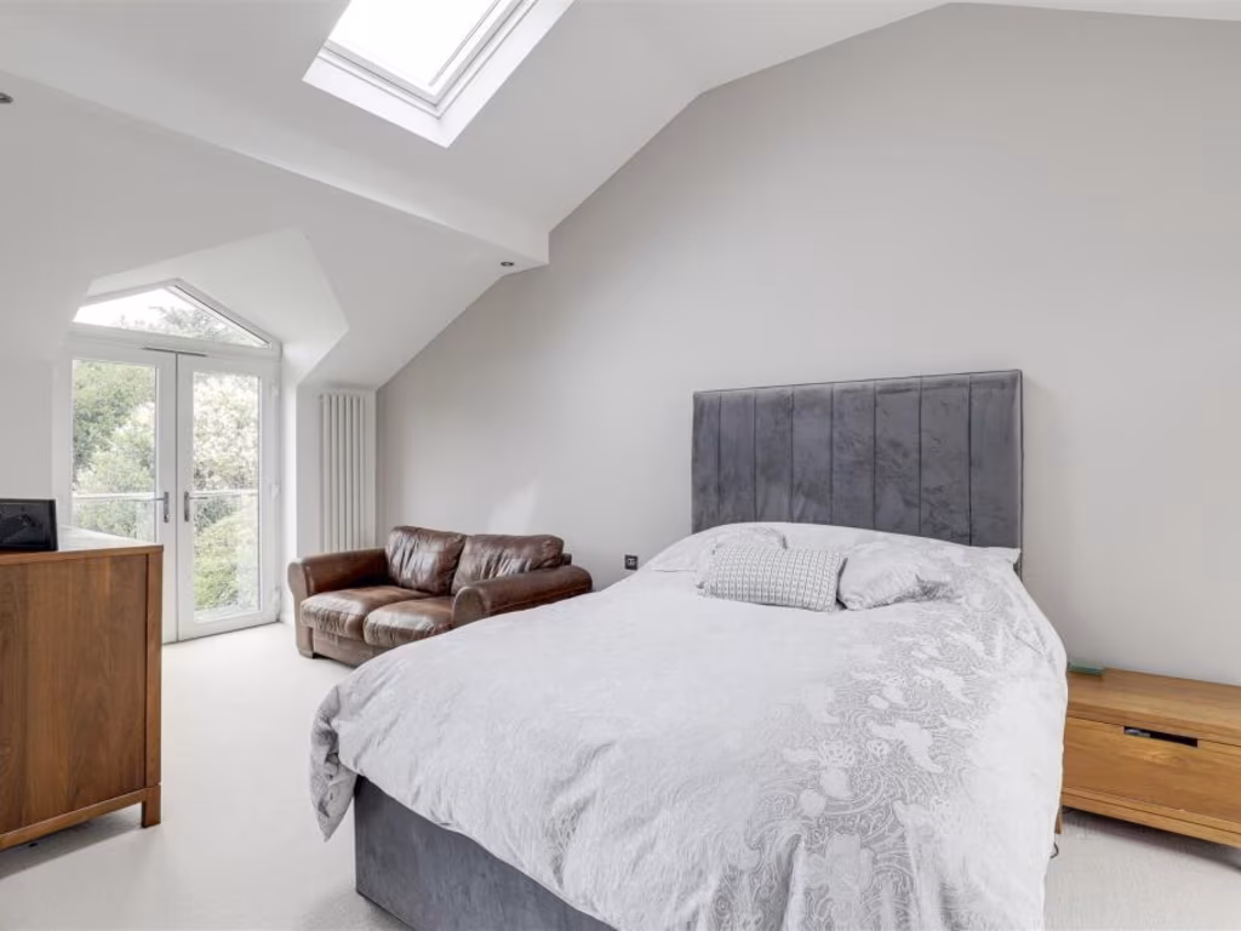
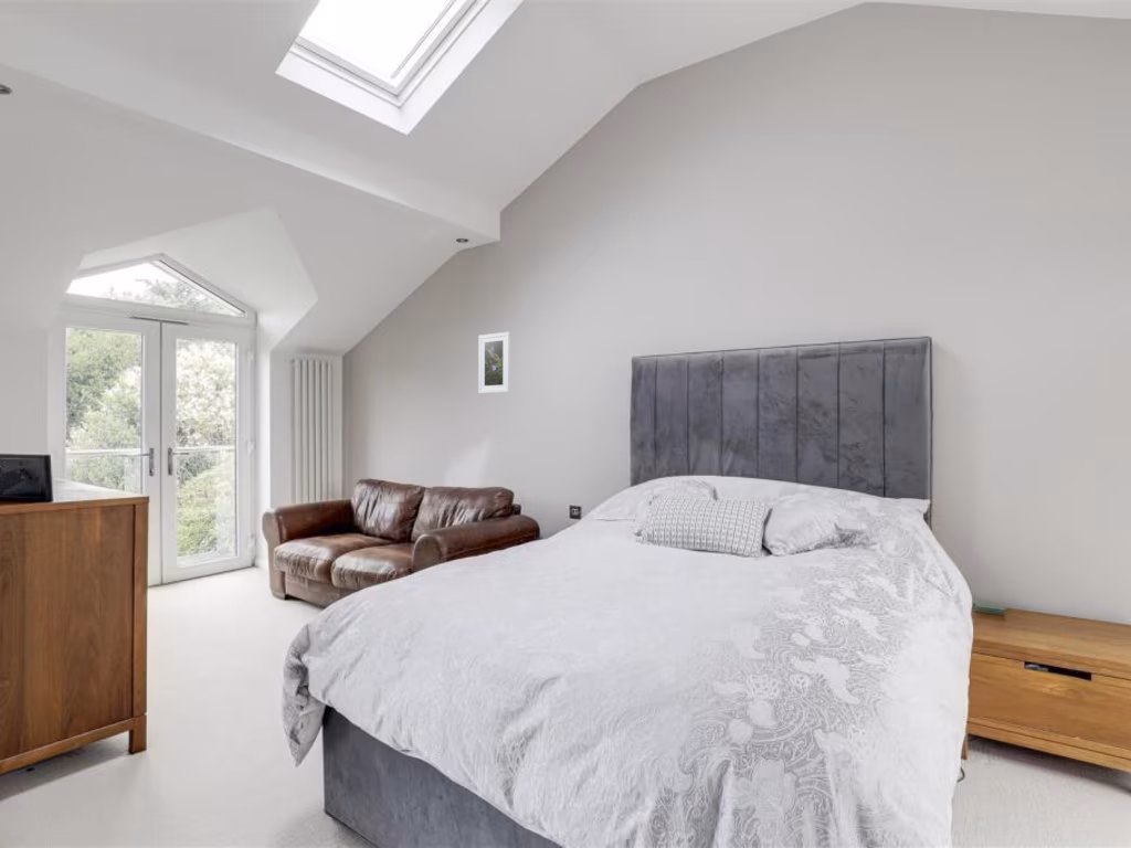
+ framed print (494, 363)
